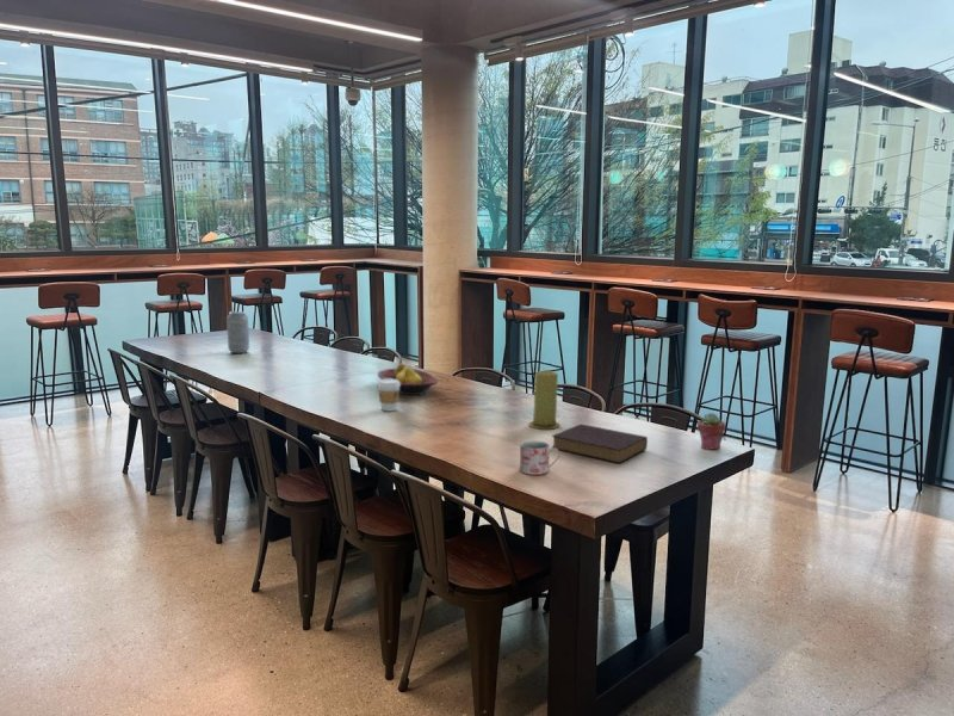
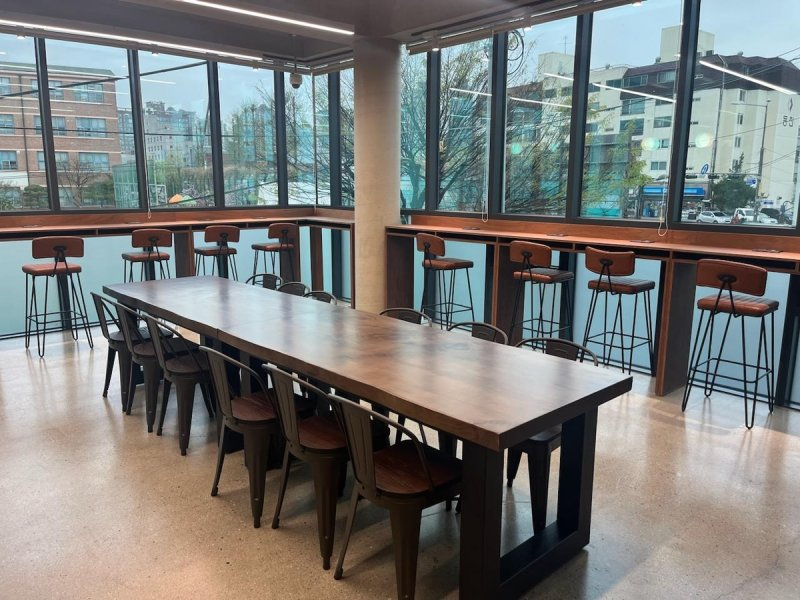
- fruit bowl (407, 377)
- potted succulent (711, 430)
- coffee cup (389, 394)
- mug (538, 458)
- candle (545, 399)
- vase (237, 332)
- book (599, 442)
